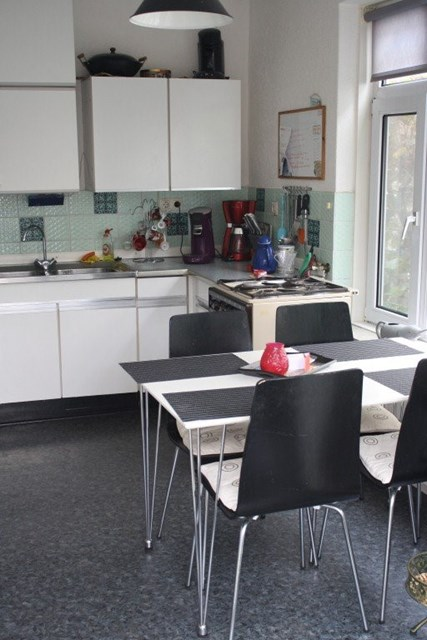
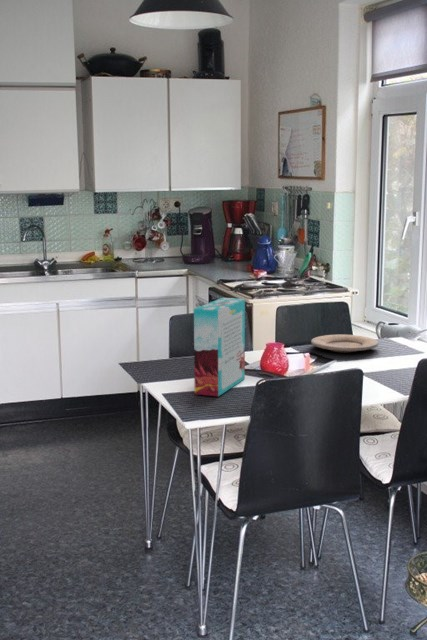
+ plate (344, 345)
+ cereal box (220, 345)
